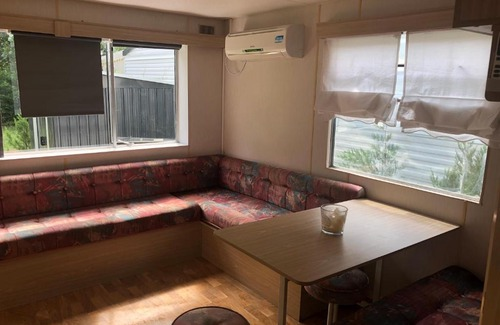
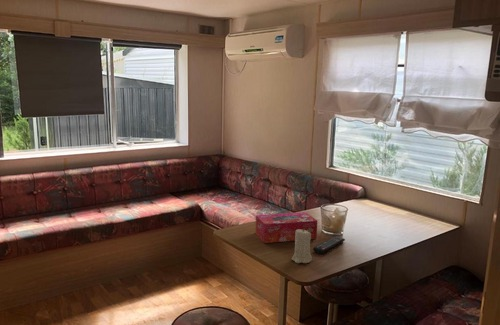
+ remote control (329, 244)
+ candle (302, 244)
+ tissue box (285, 226)
